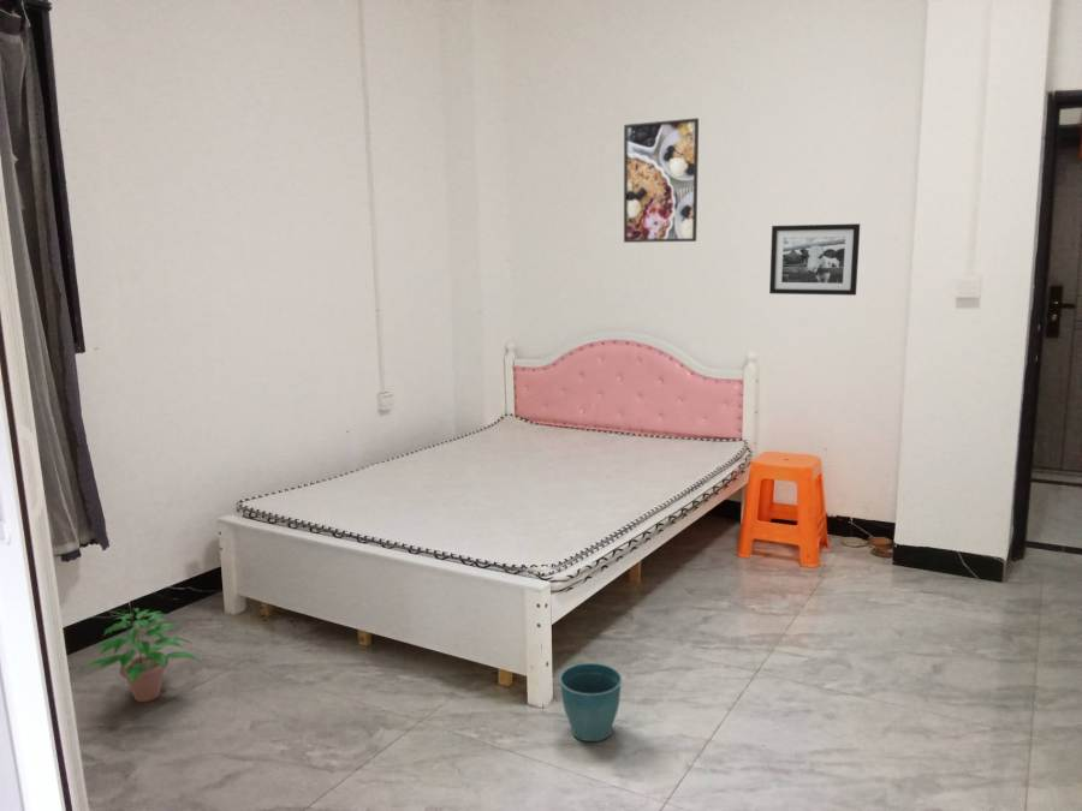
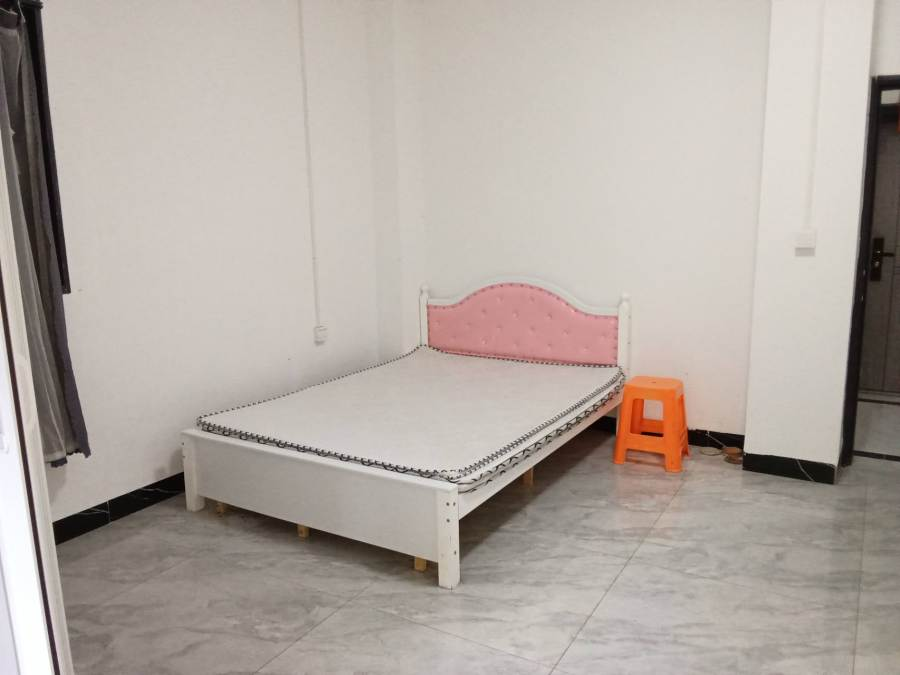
- flower pot (590, 704)
- potted plant (144, 649)
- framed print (659, 181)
- picture frame (813, 260)
